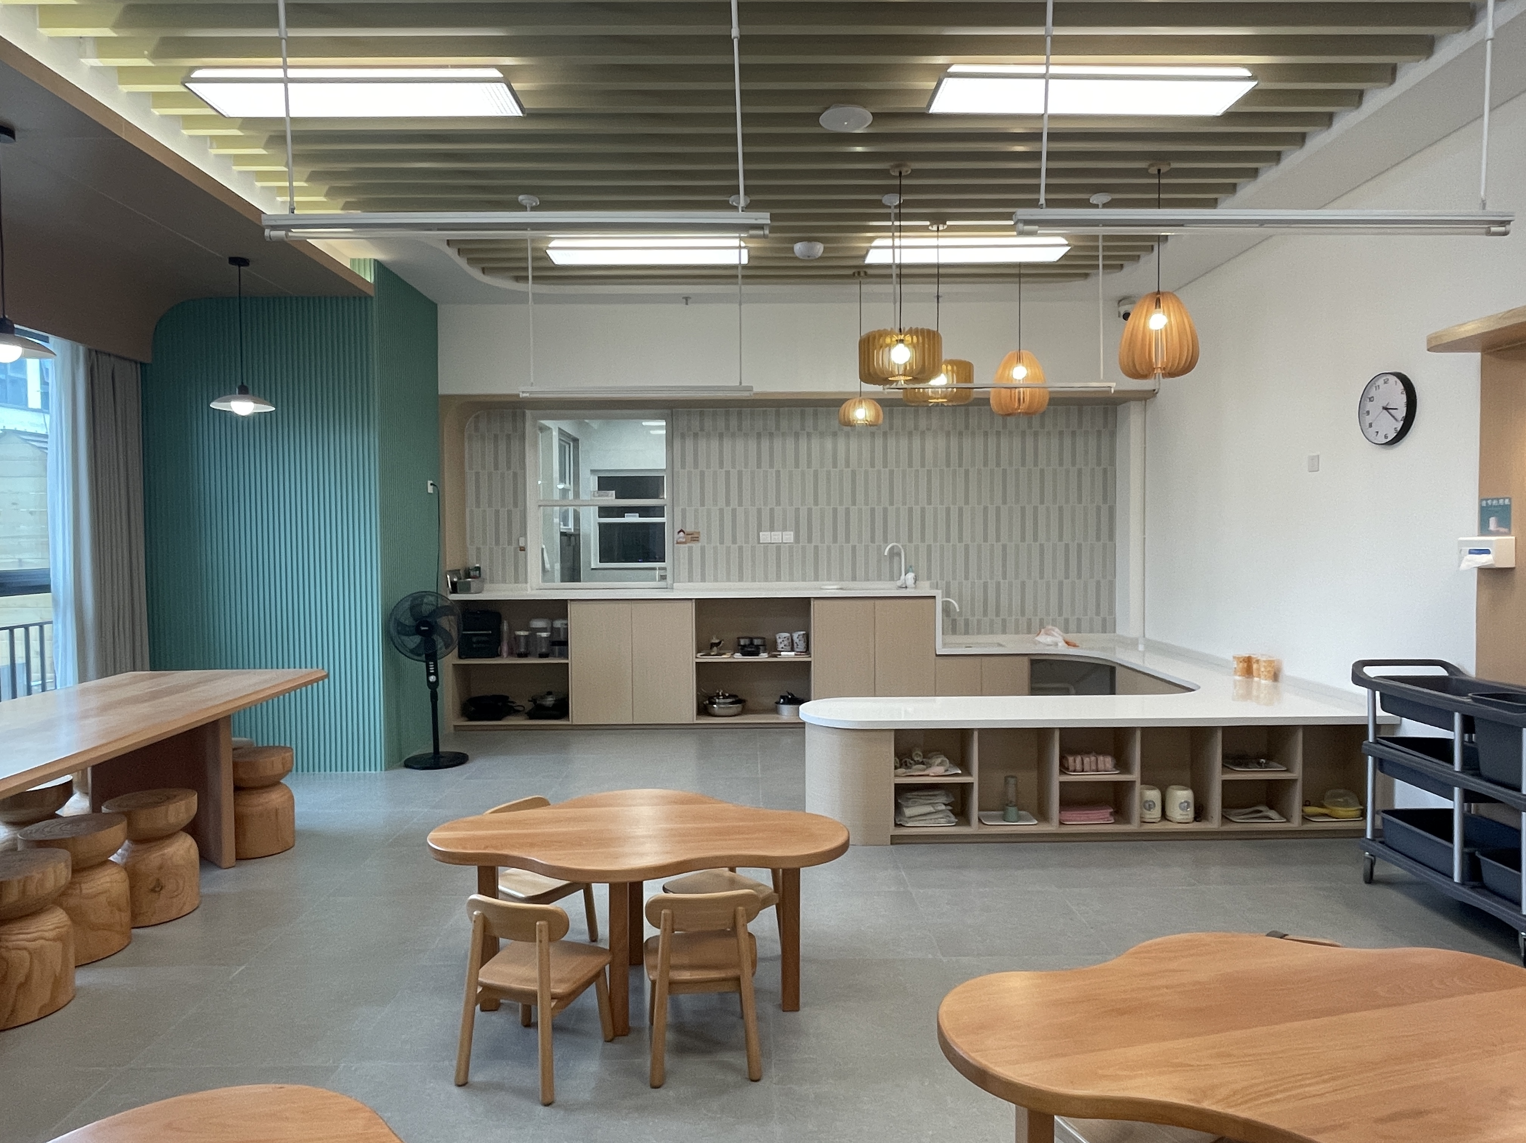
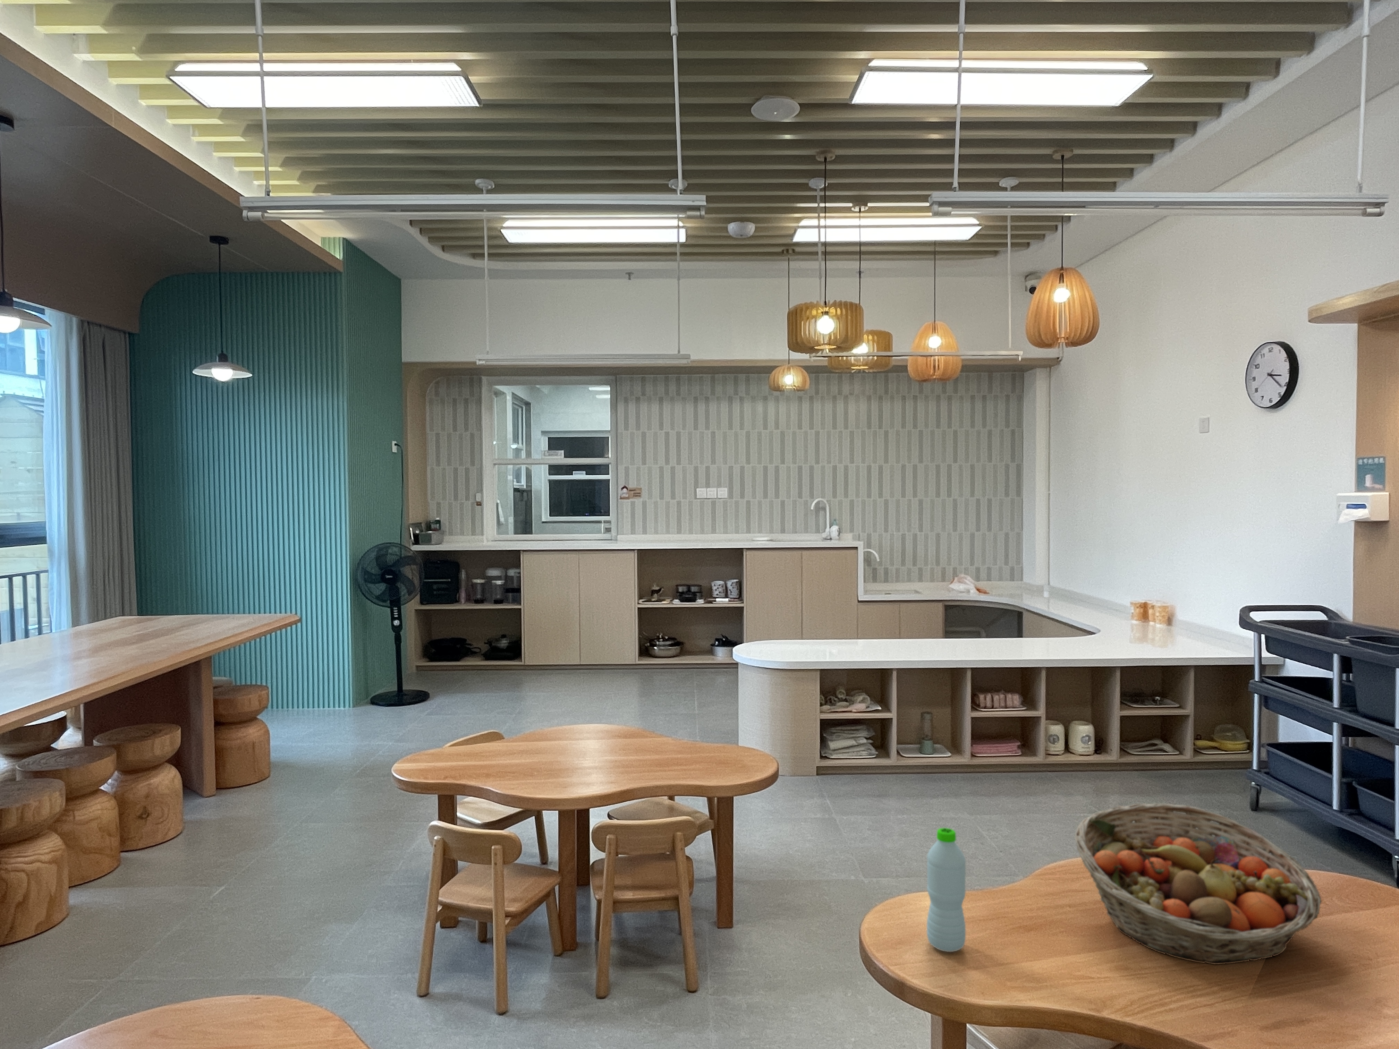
+ fruit basket (1191, 879)
+ water bottle (946, 888)
